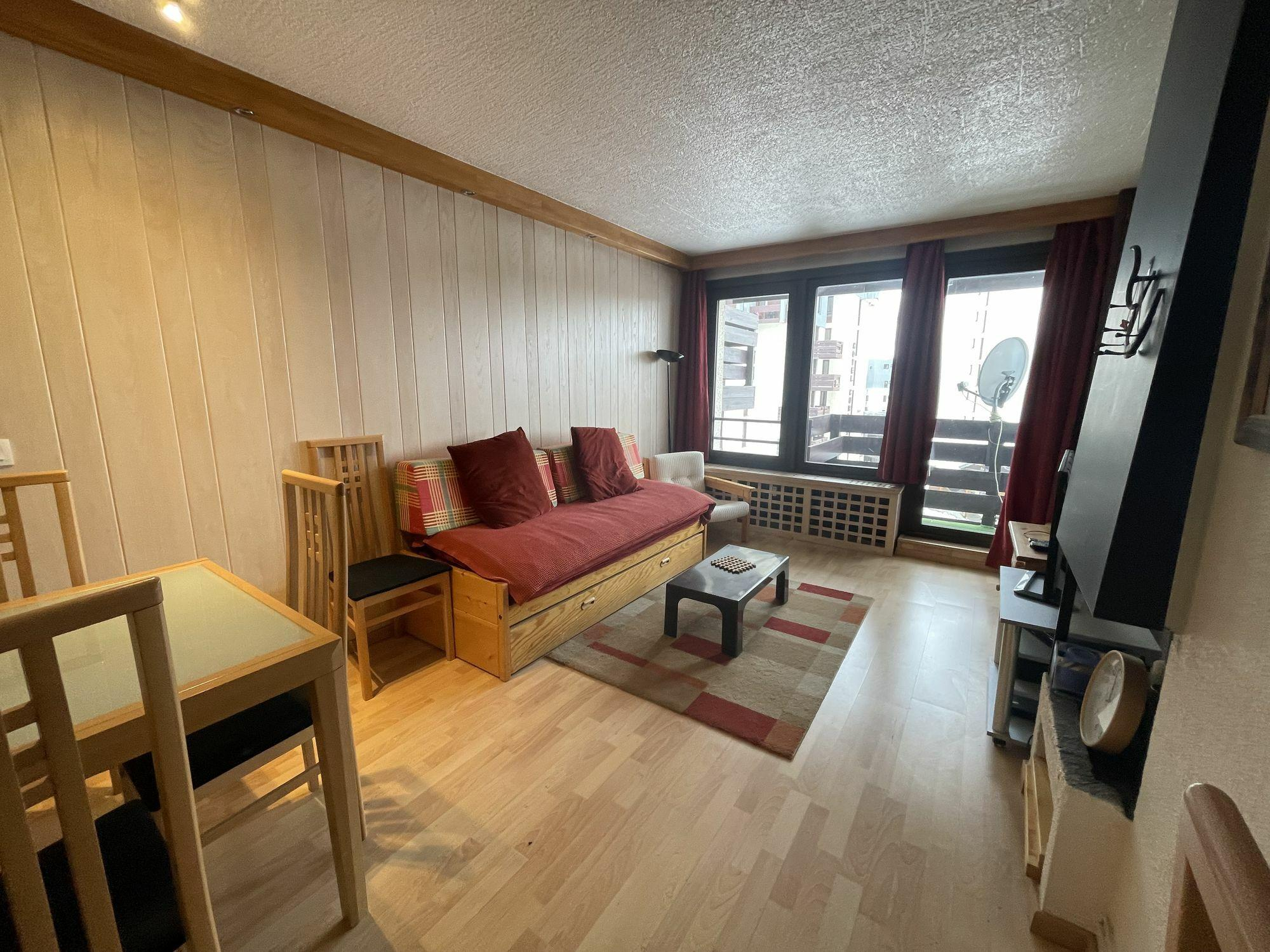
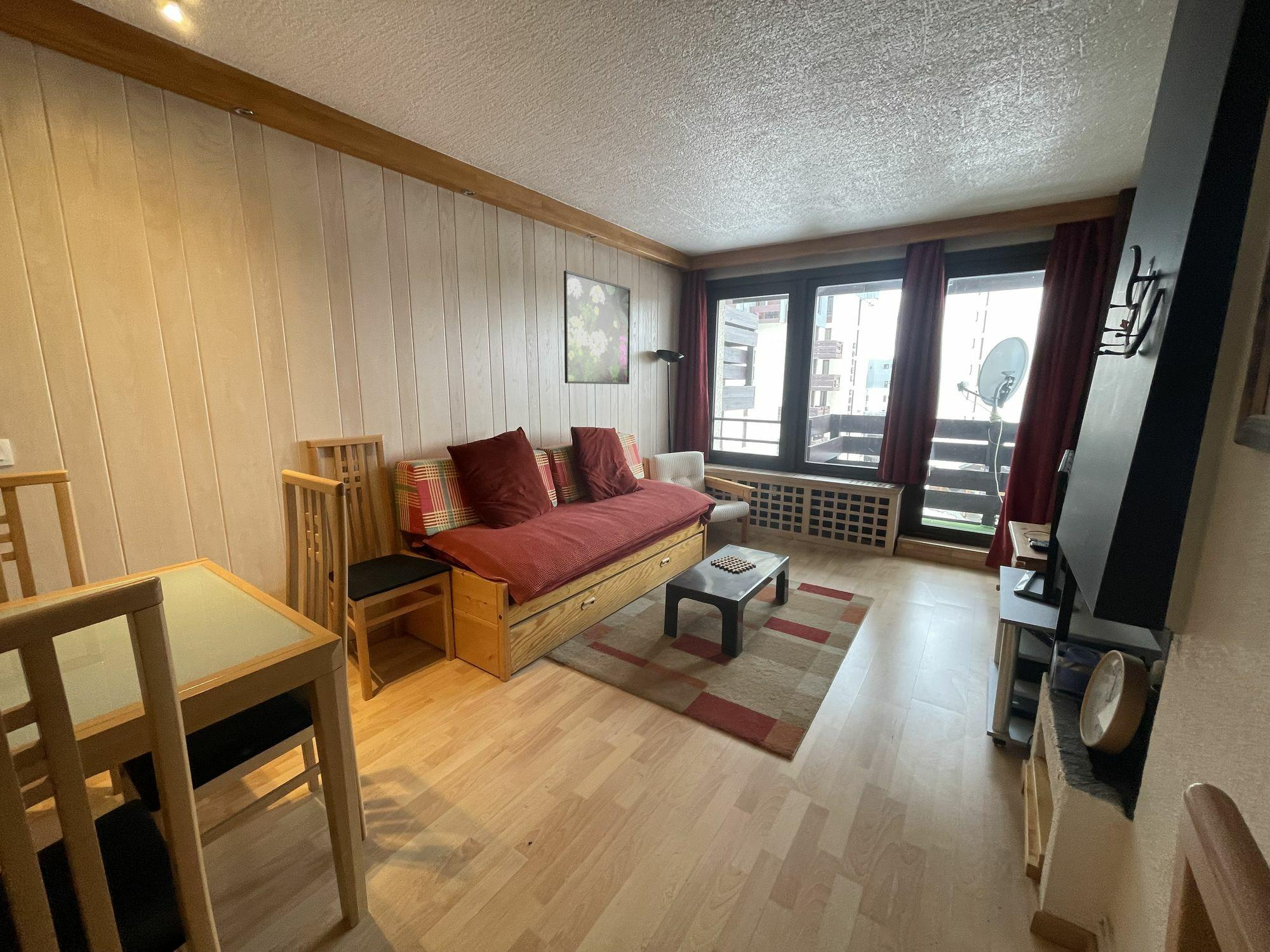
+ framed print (599, 333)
